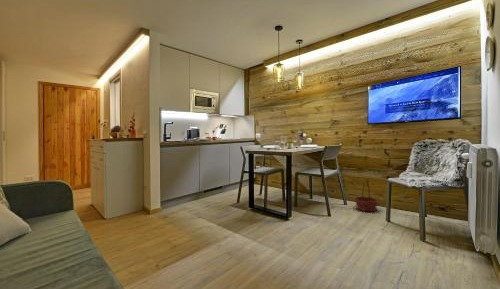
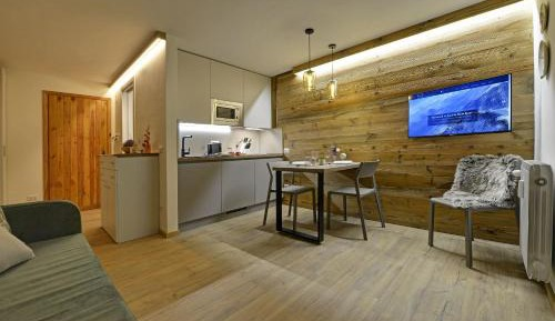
- basket (366, 197)
